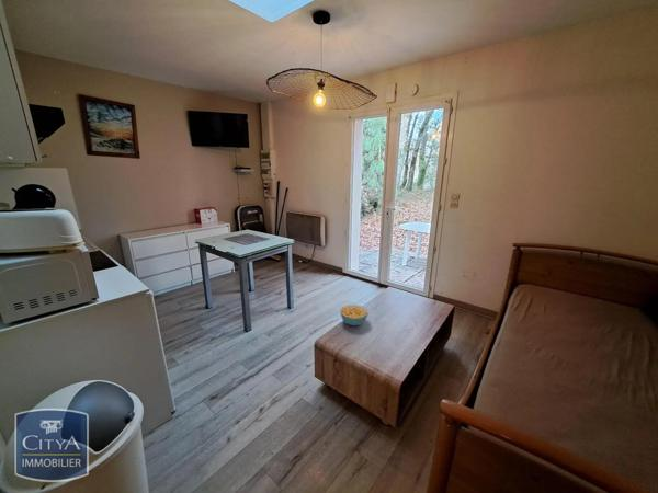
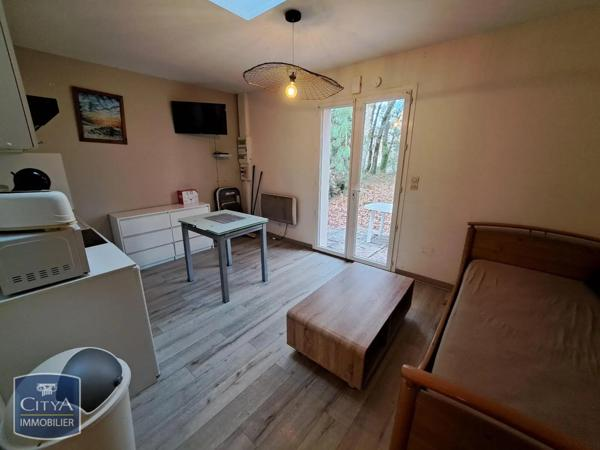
- cereal bowl (353, 317)
